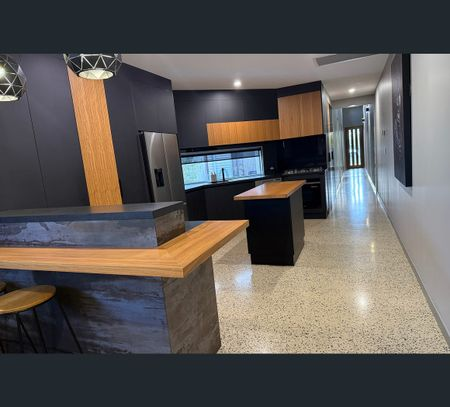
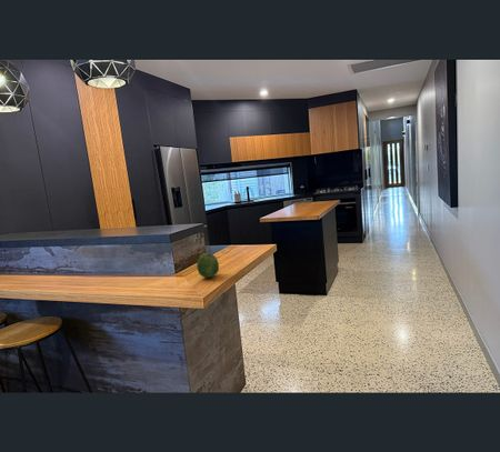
+ fruit (208, 264)
